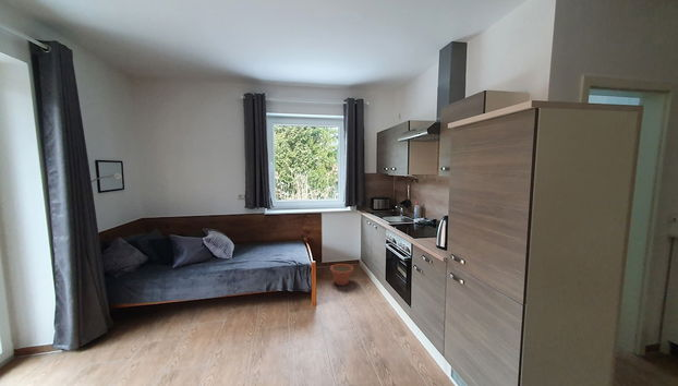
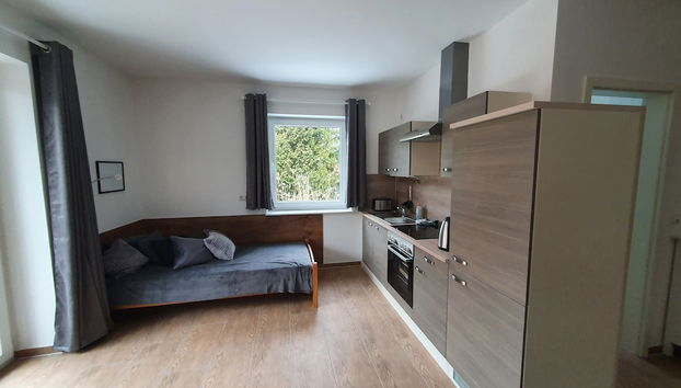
- plant pot (341, 275)
